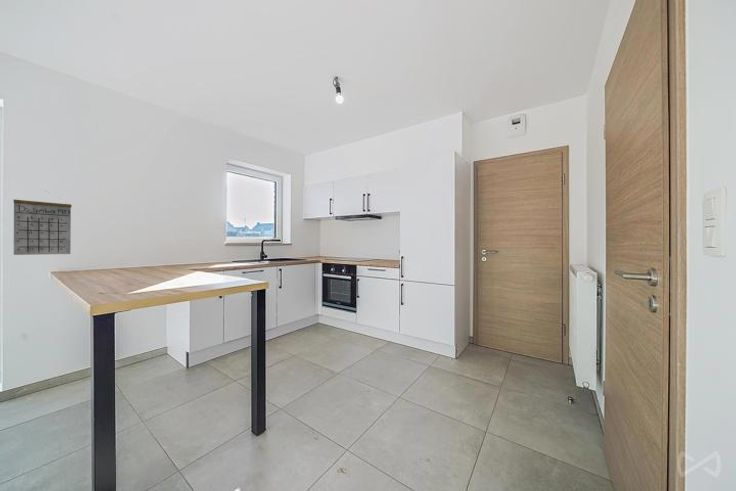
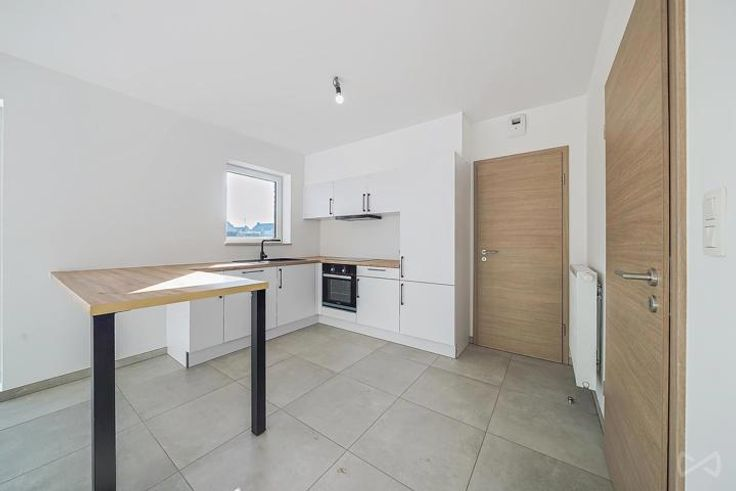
- calendar (43, 222)
